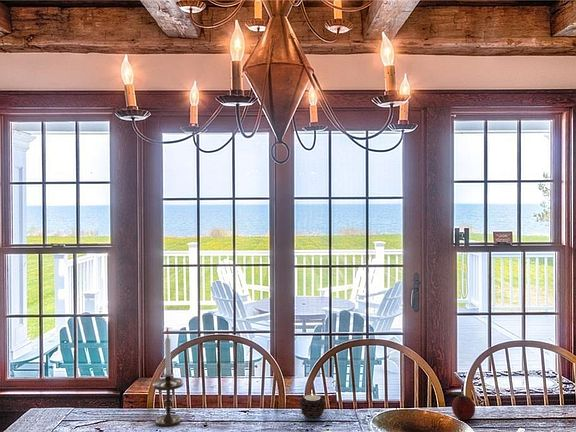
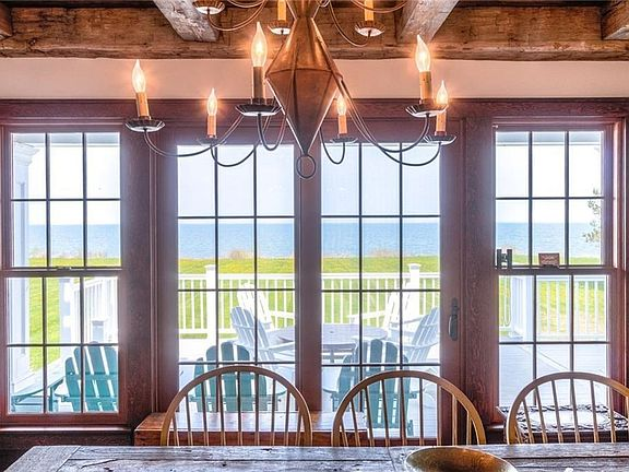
- candlestick (168, 374)
- fruit (462, 405)
- candle (312, 405)
